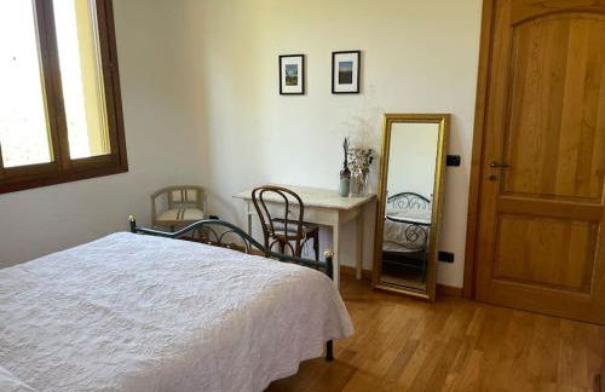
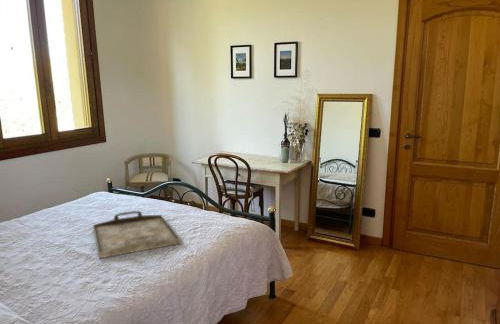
+ serving tray (134, 229)
